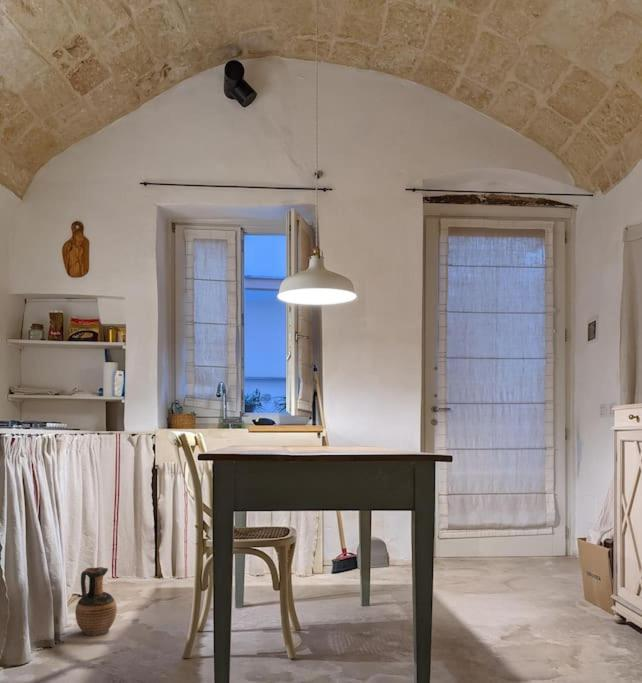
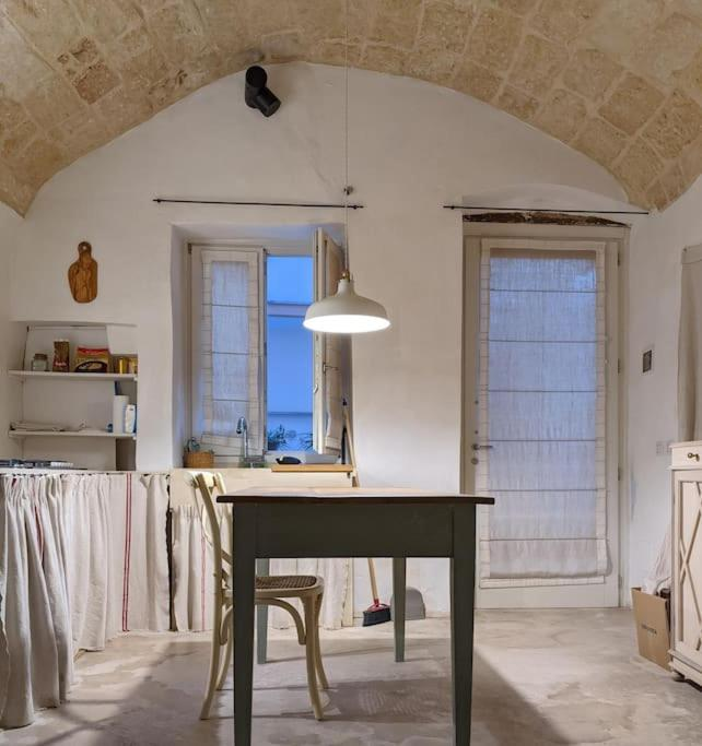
- ceramic jug (96, 599)
